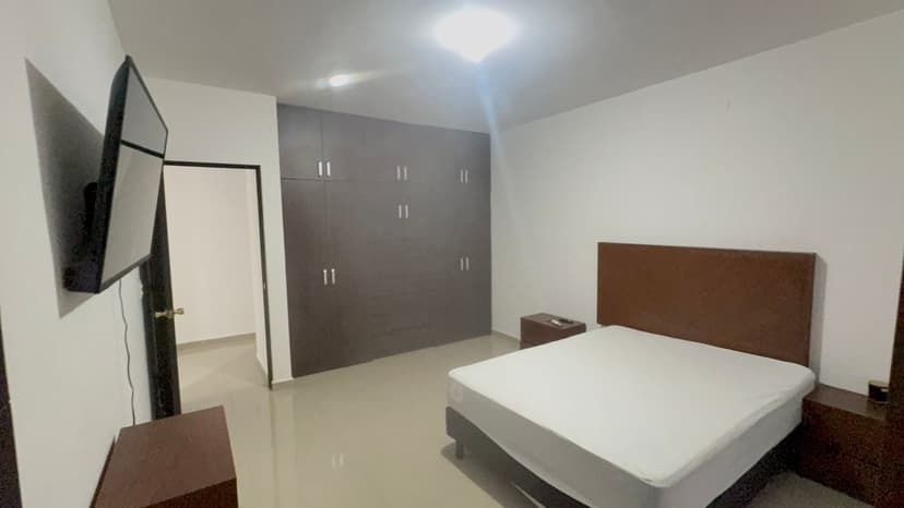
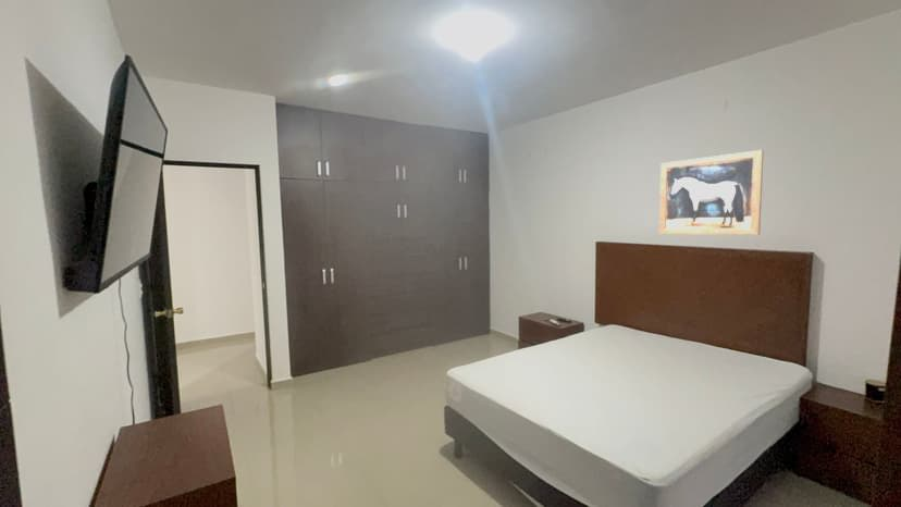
+ wall art (705, 196)
